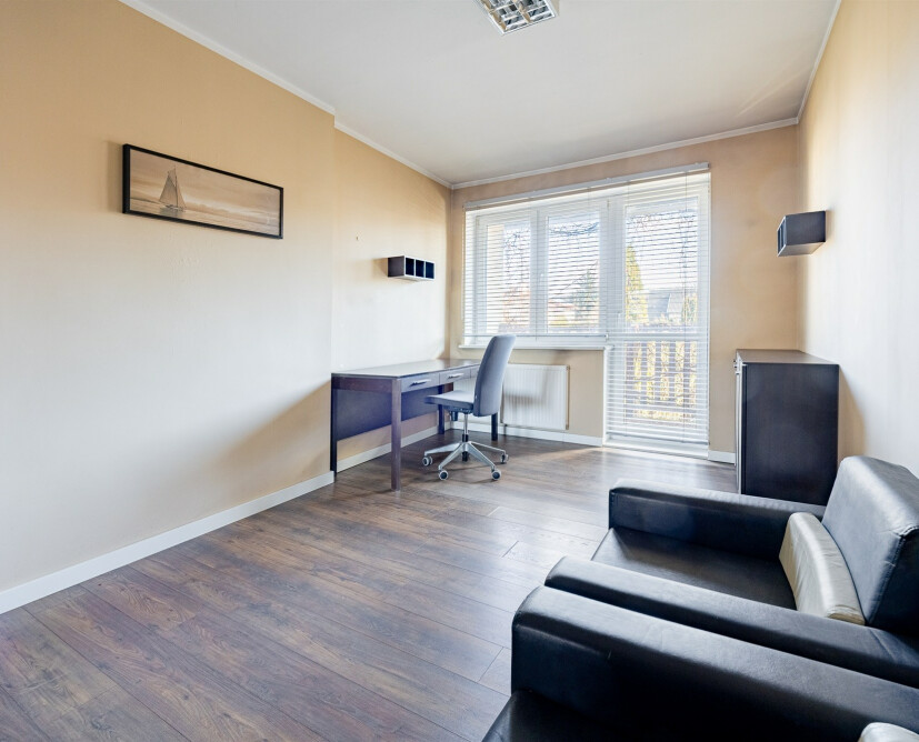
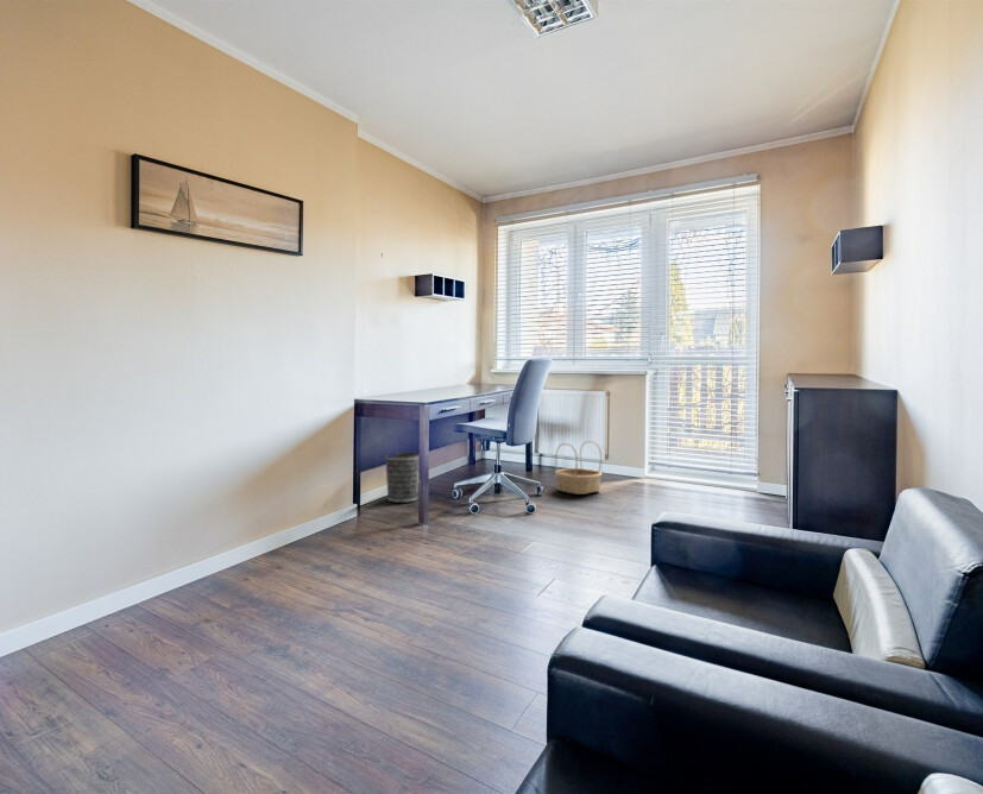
+ basket (576, 466)
+ wastebasket (403, 477)
